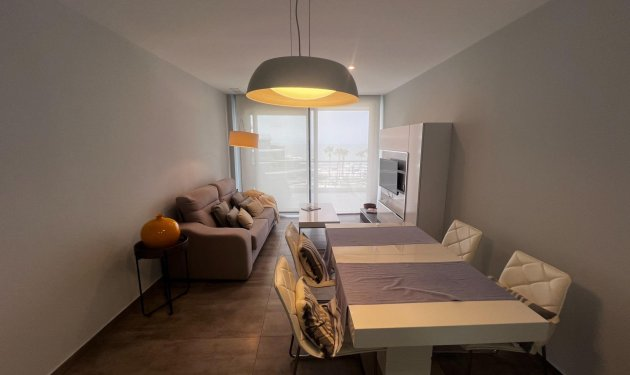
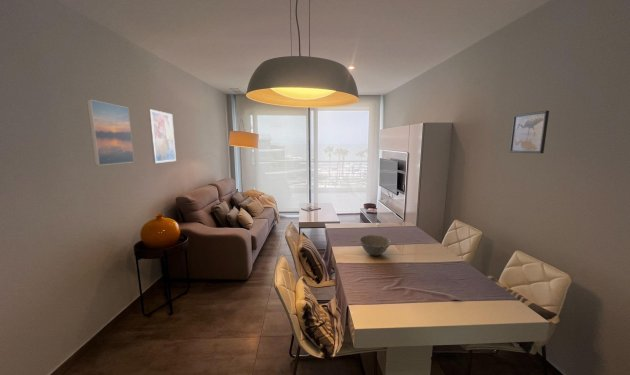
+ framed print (527, 133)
+ bowl (374, 247)
+ wall art (163, 137)
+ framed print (113, 134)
